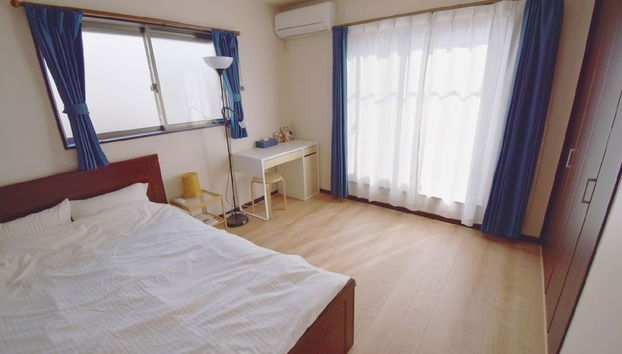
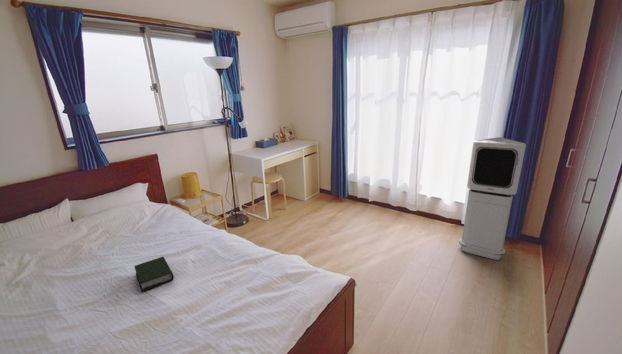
+ book (153, 272)
+ air purifier (489, 197)
